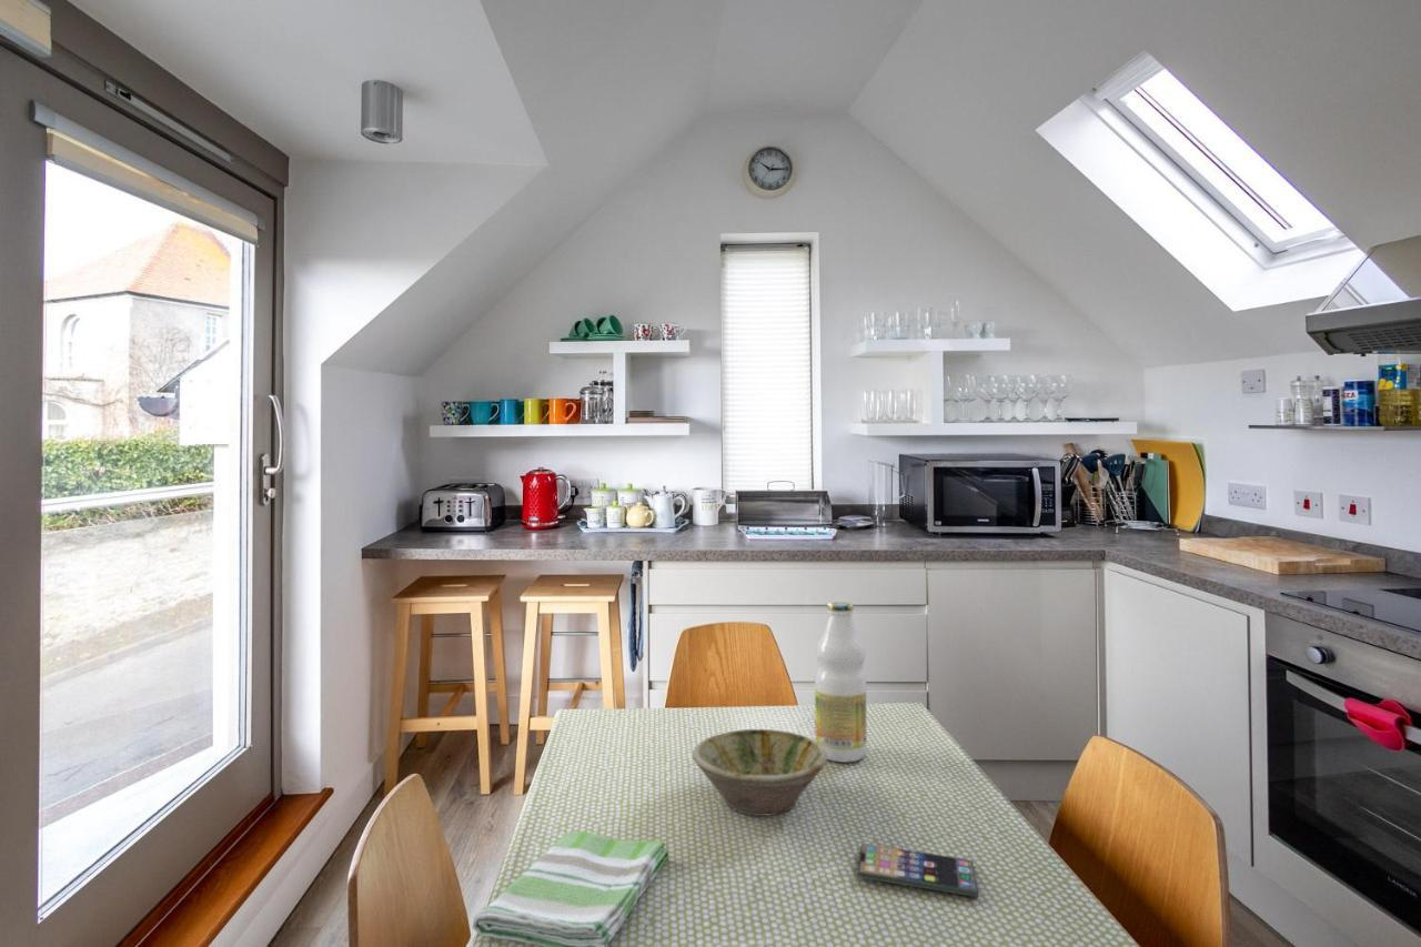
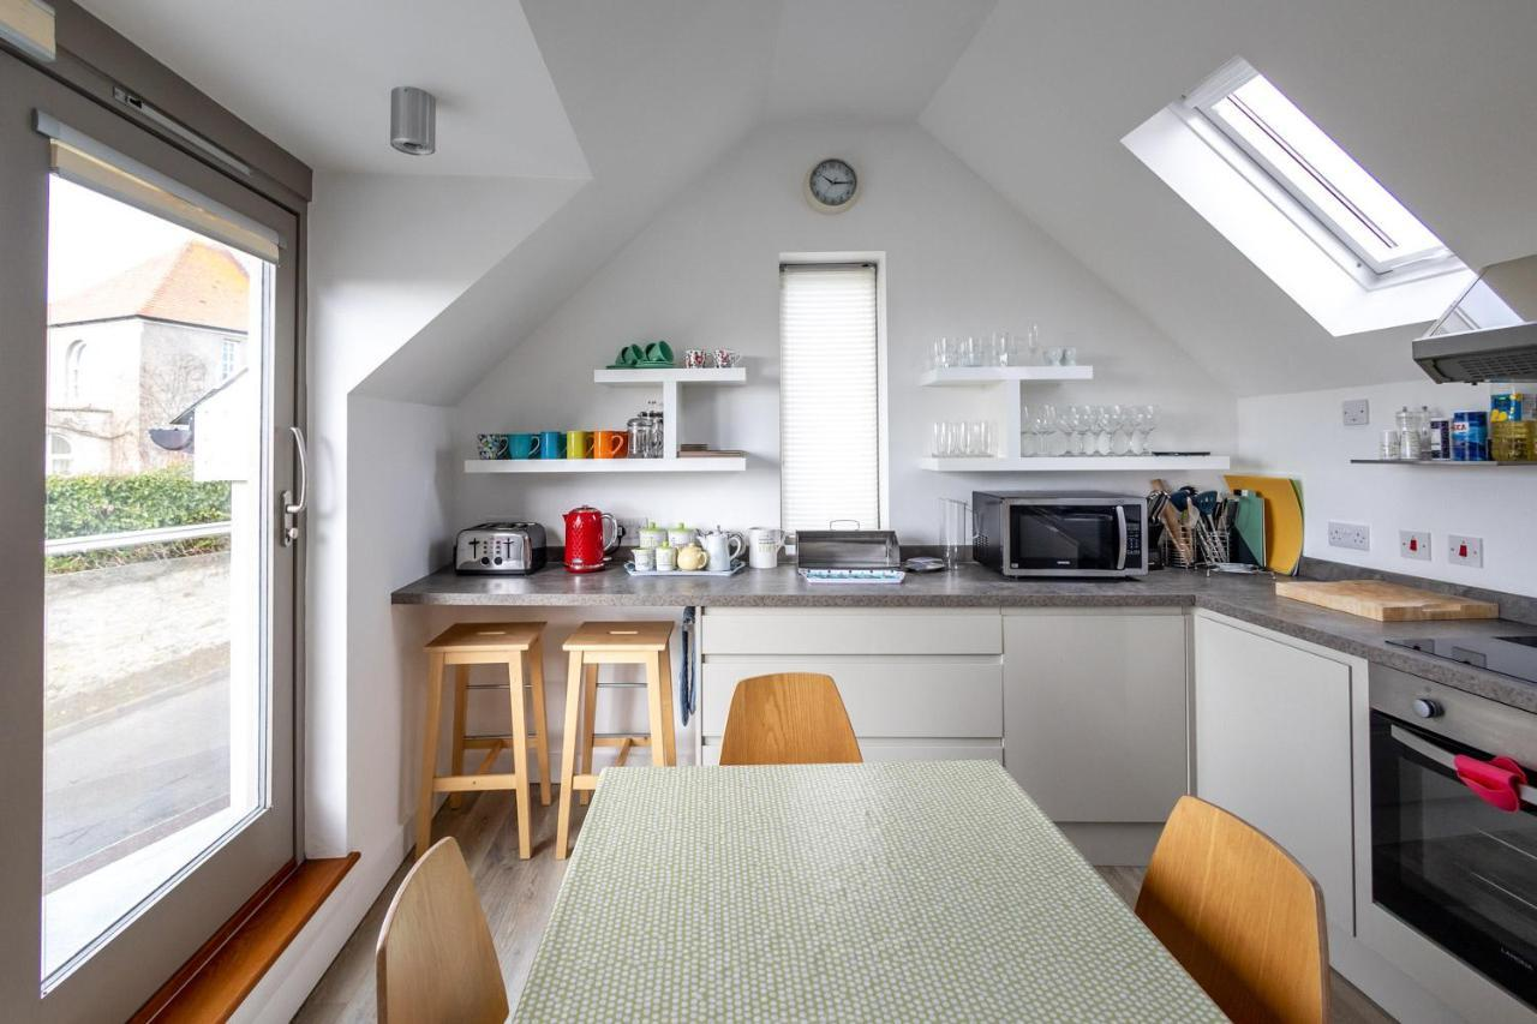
- bottle (840, 678)
- bowl (759, 774)
- smartphone (916, 868)
- dish towel (578, 880)
